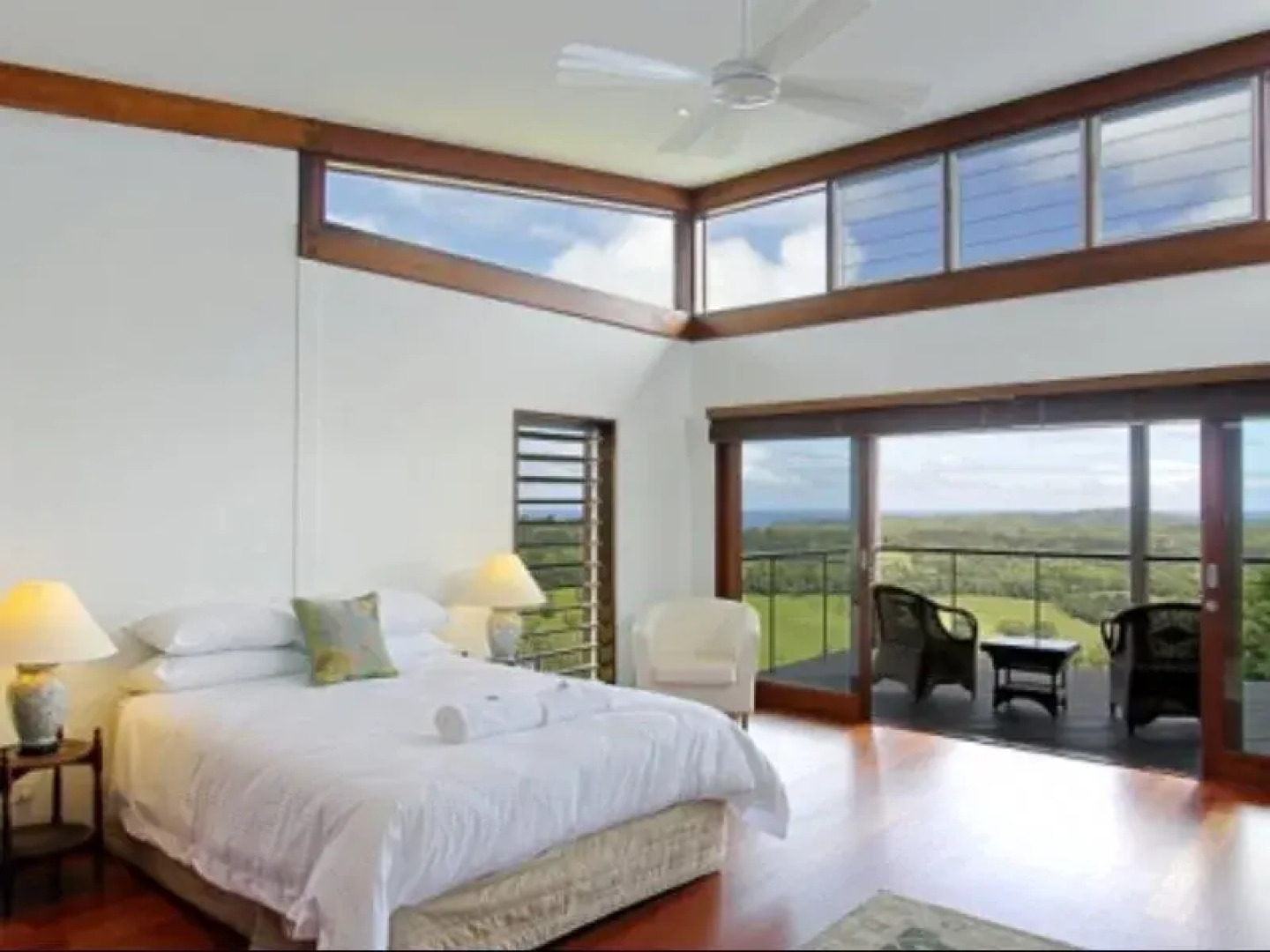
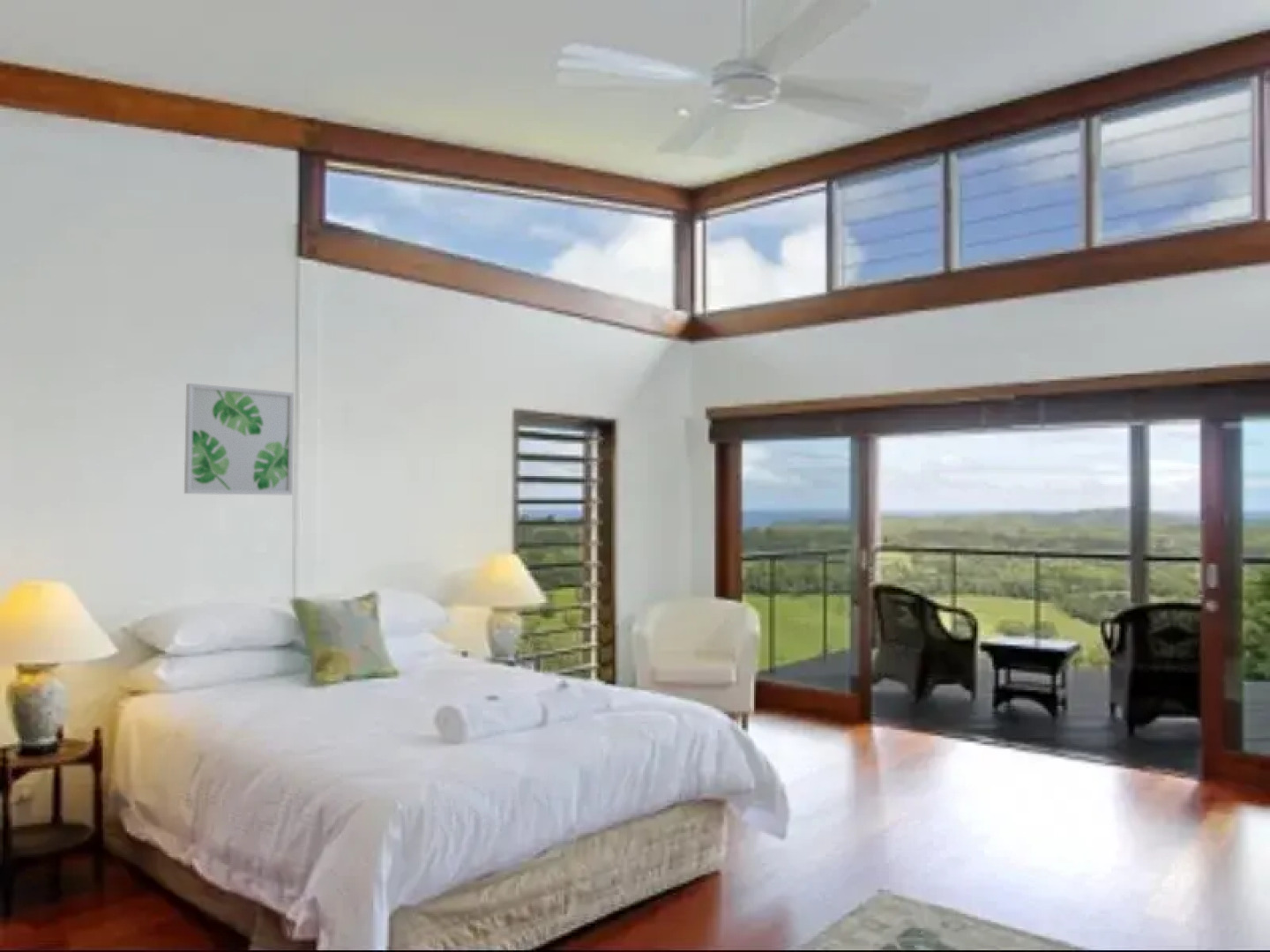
+ wall art (241, 441)
